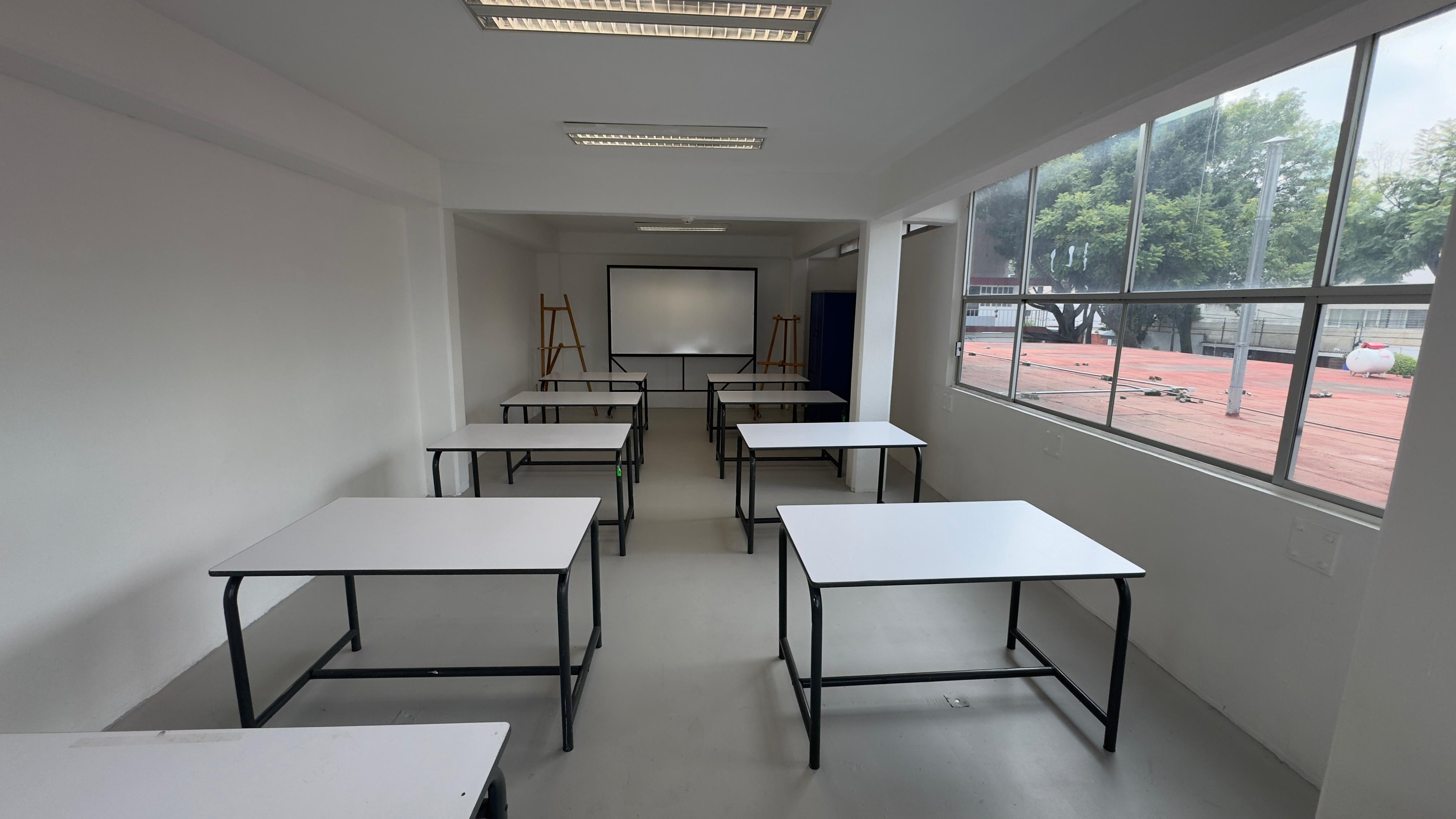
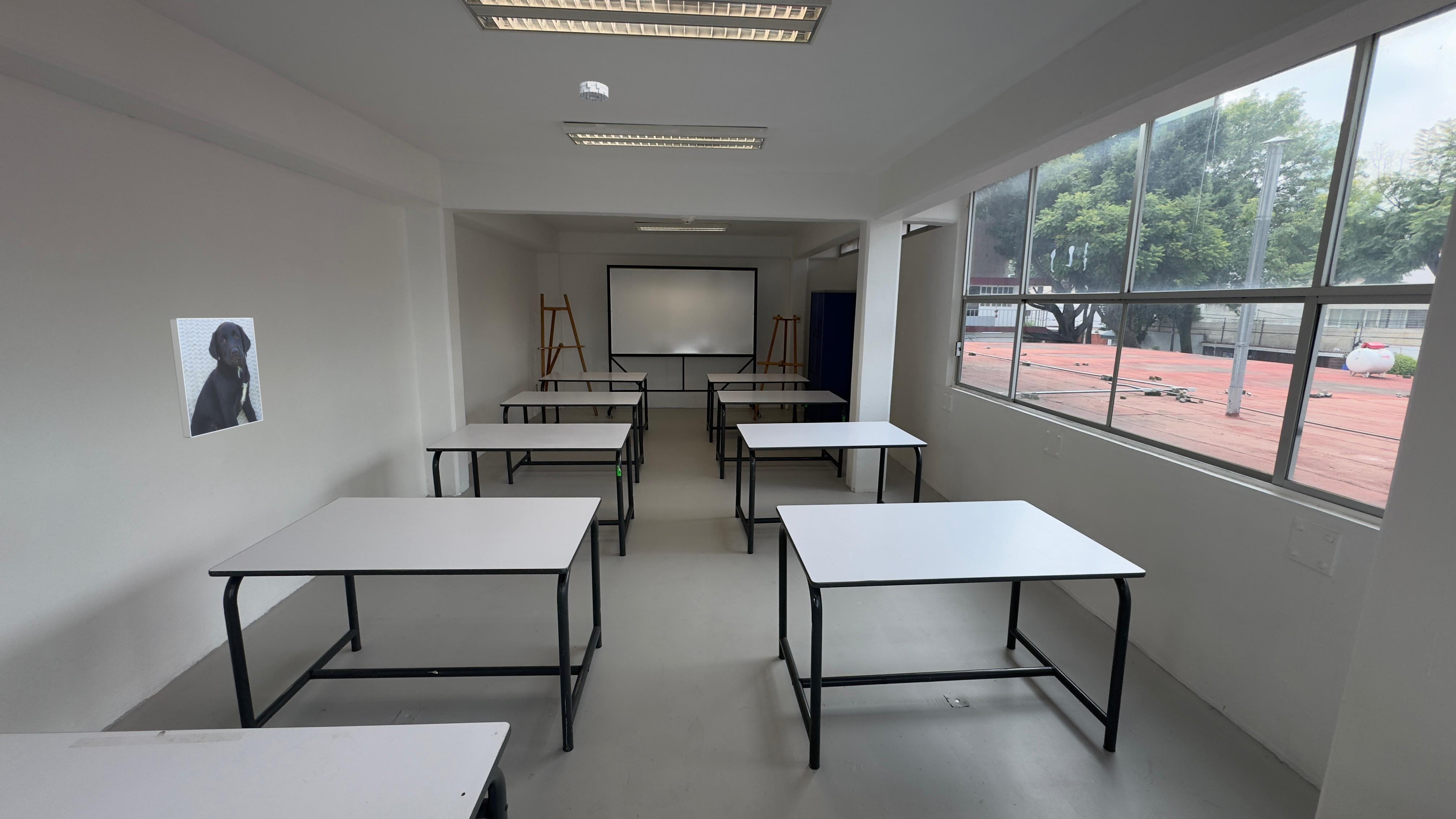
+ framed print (220, 374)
+ smoke detector (594, 91)
